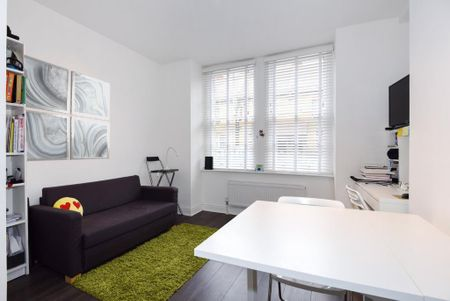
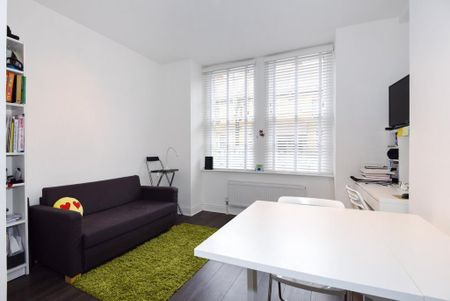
- wall art (70, 113)
